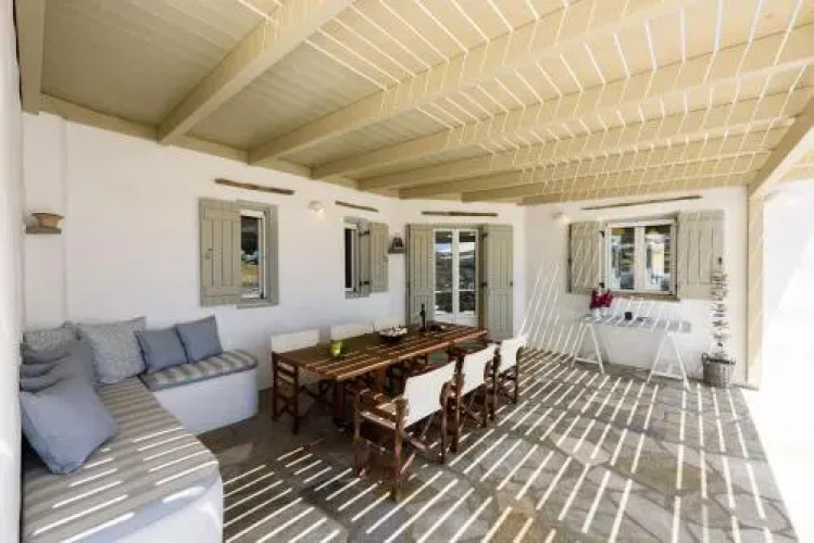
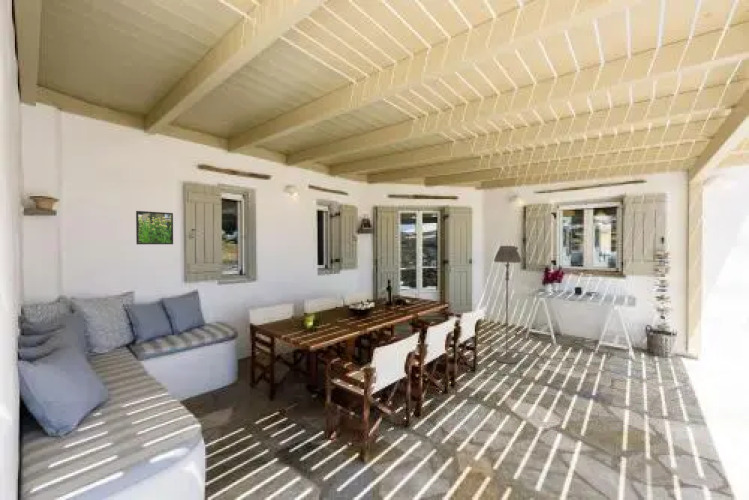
+ floor lamp (507, 303)
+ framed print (155, 228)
